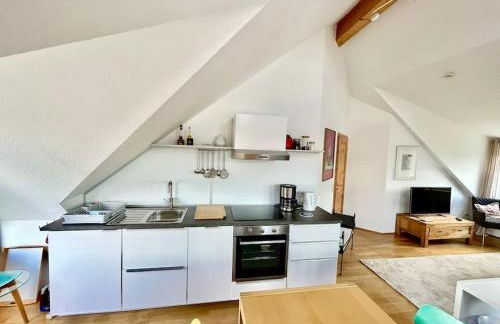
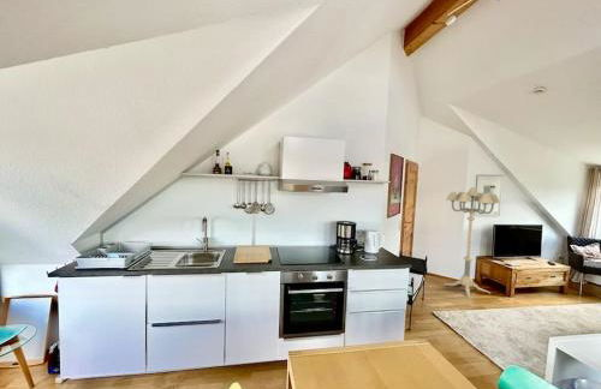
+ floor lamp (469, 238)
